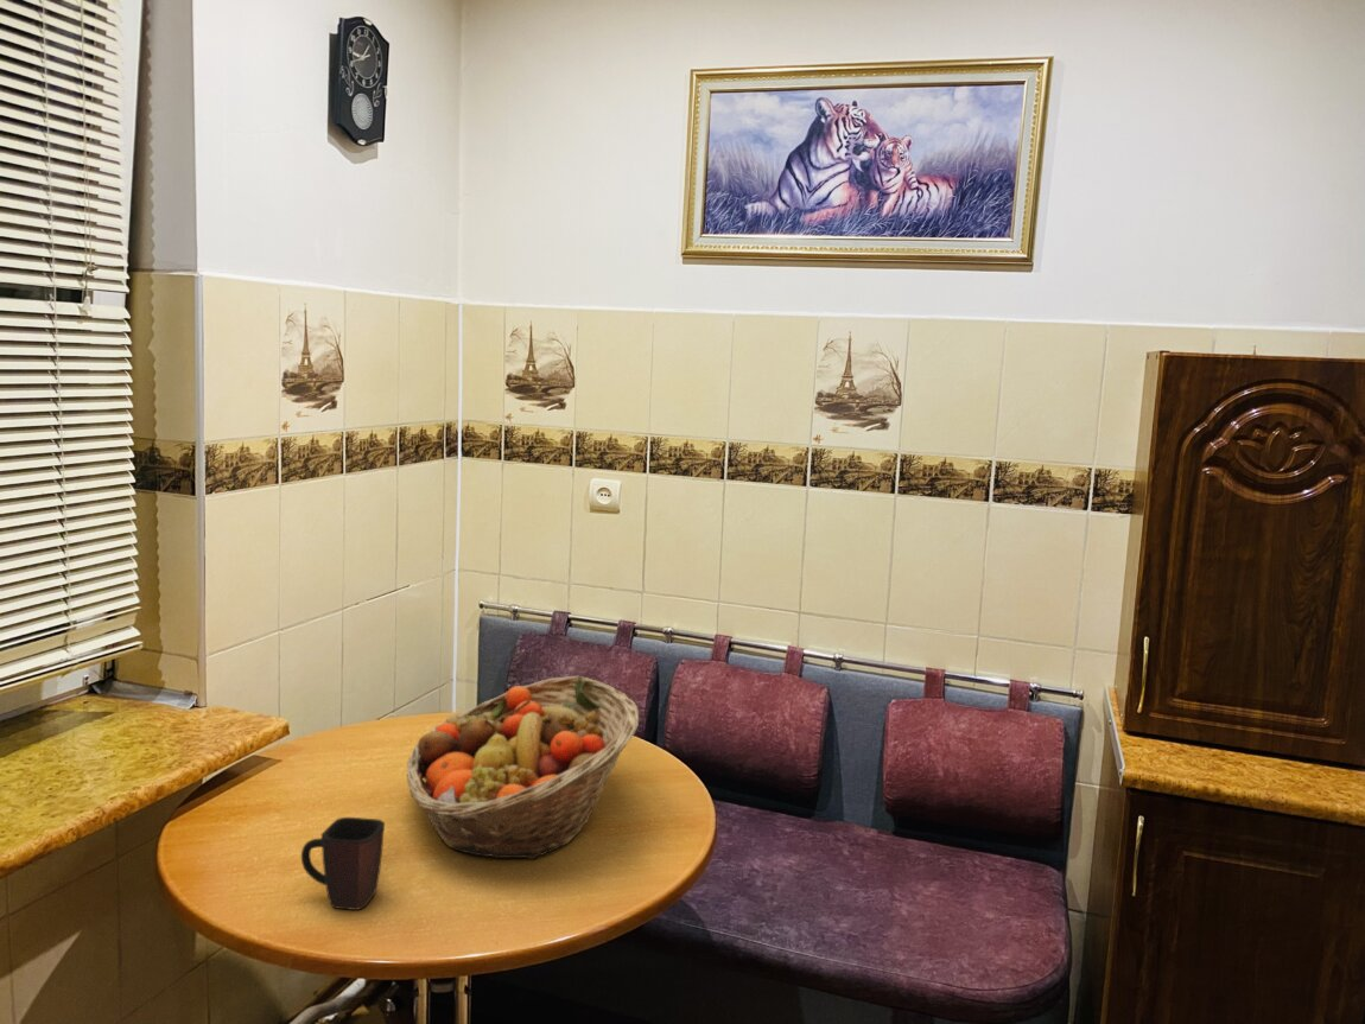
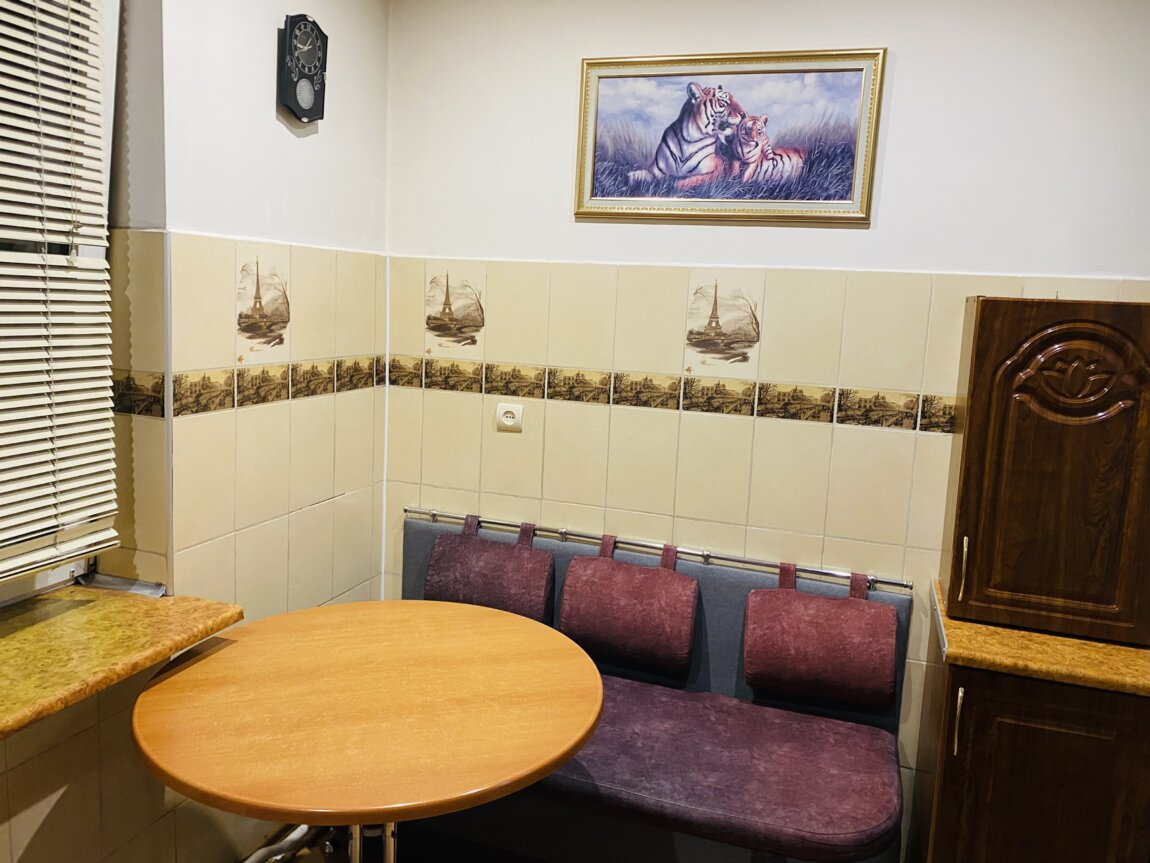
- mug (342, 865)
- fruit basket (521, 758)
